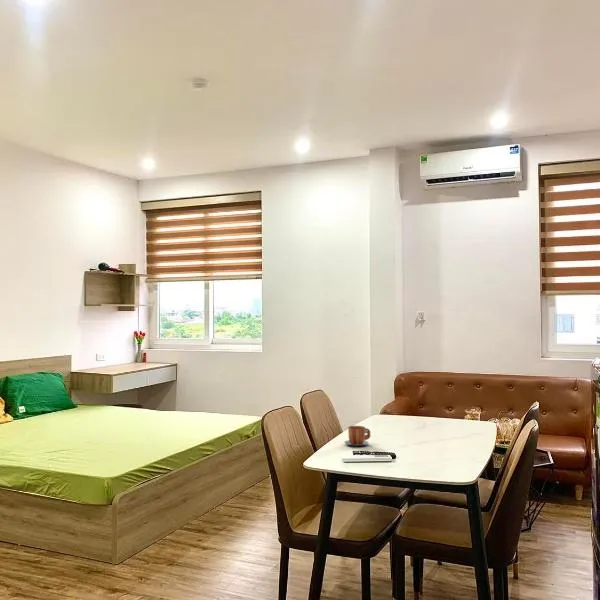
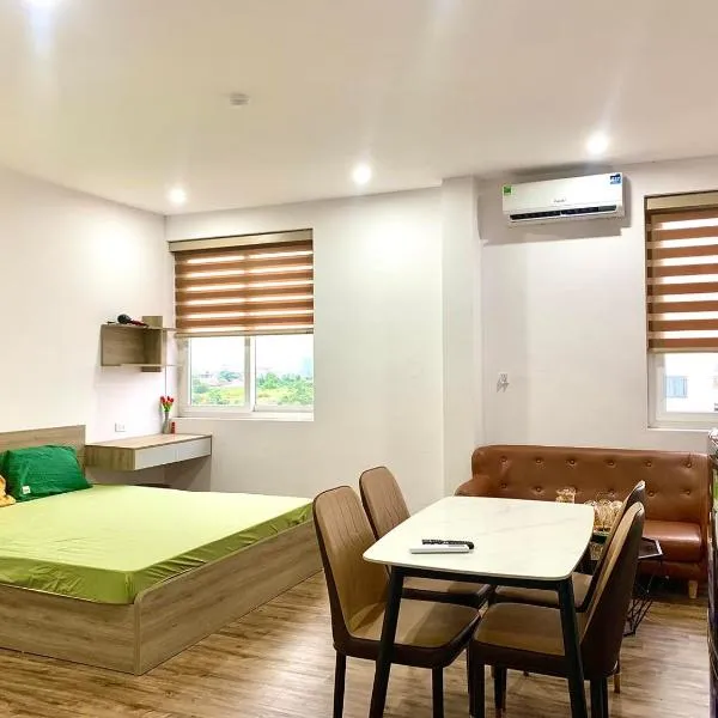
- mug (357, 435)
